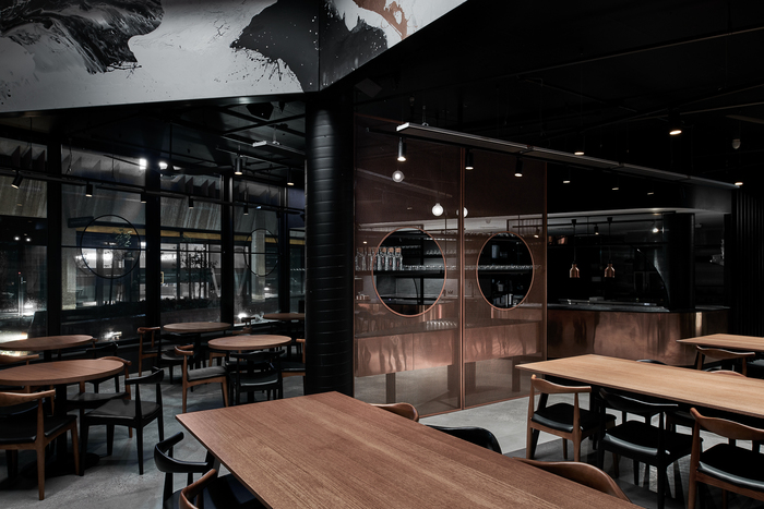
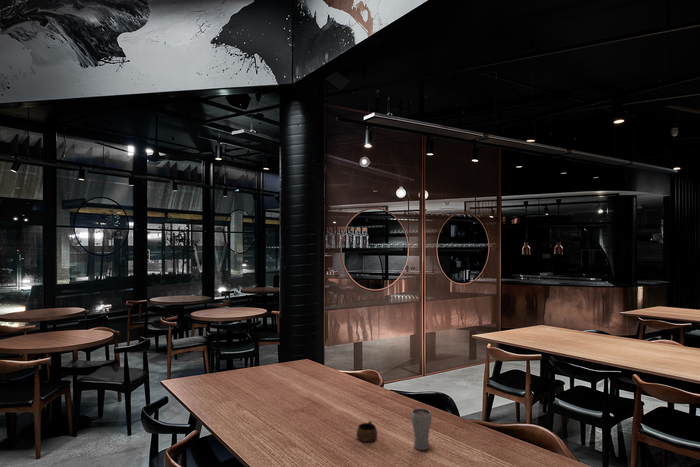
+ cup (368, 430)
+ drinking glass (421, 429)
